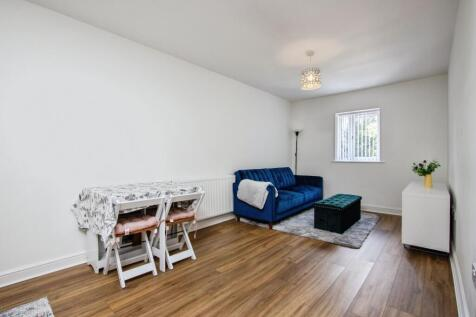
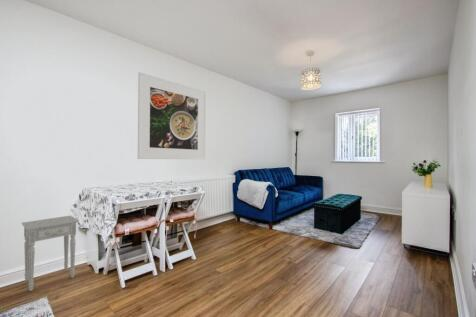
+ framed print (175, 121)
+ nightstand (50, 238)
